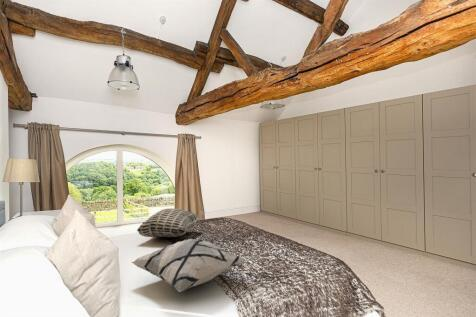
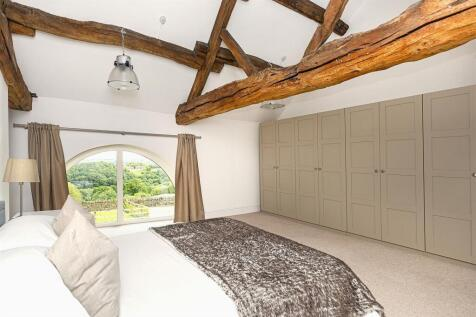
- cushion (171, 222)
- decorative pillow (189, 261)
